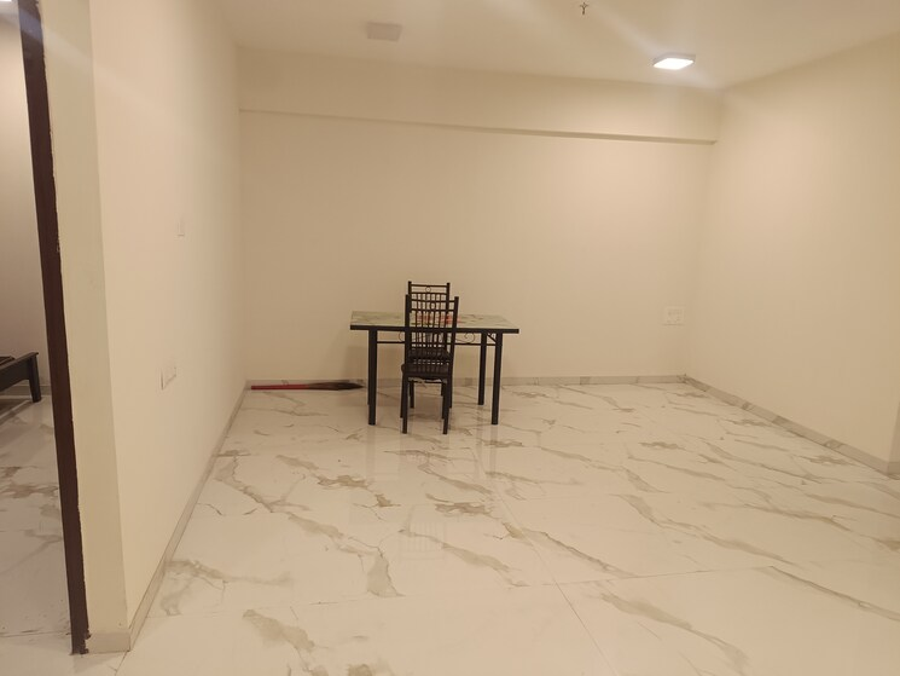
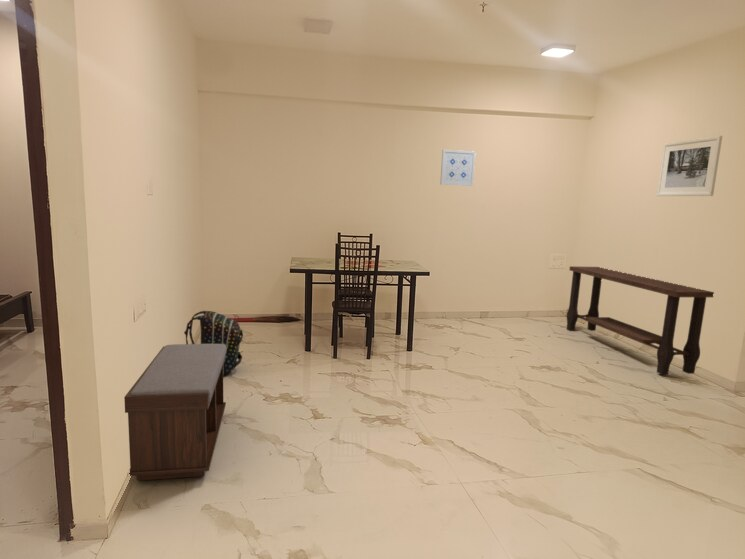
+ console table (623, 322)
+ wall art (457, 168)
+ backpack (214, 342)
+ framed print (687, 168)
+ bench (184, 403)
